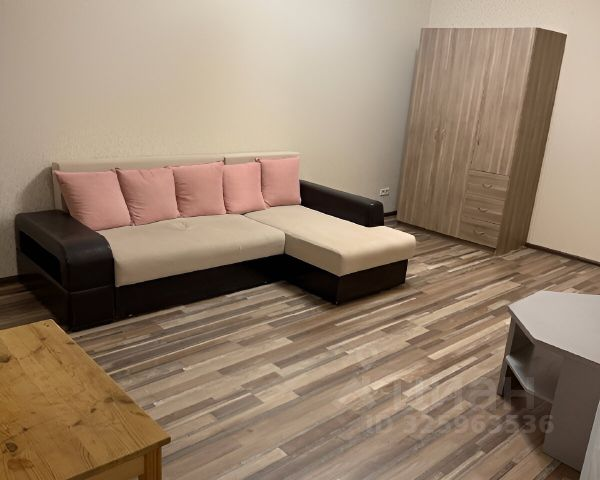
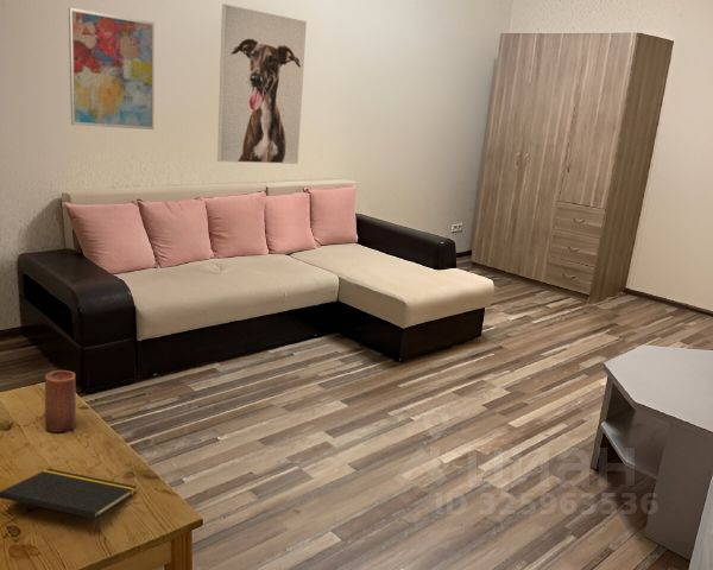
+ candle (59, 400)
+ notepad (70, 492)
+ wall art (113, 72)
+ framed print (263, 89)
